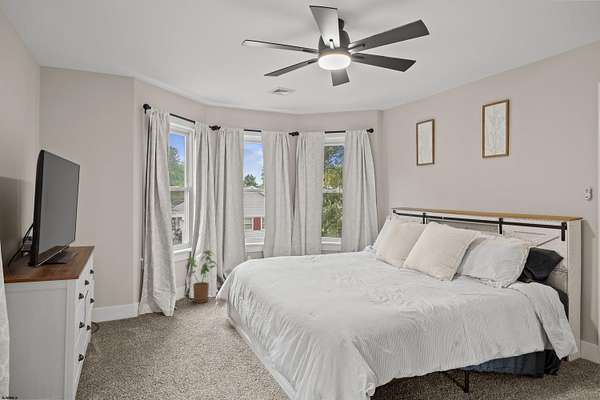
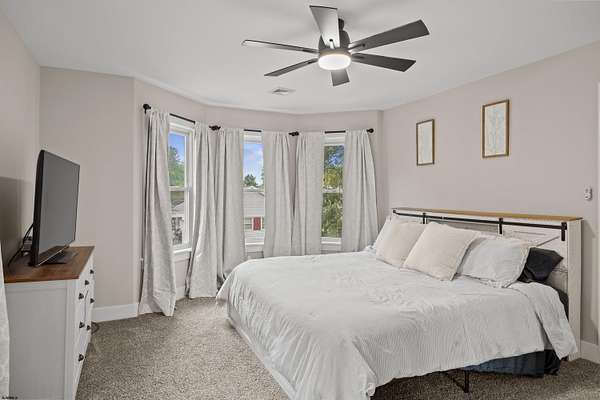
- house plant (203, 275)
